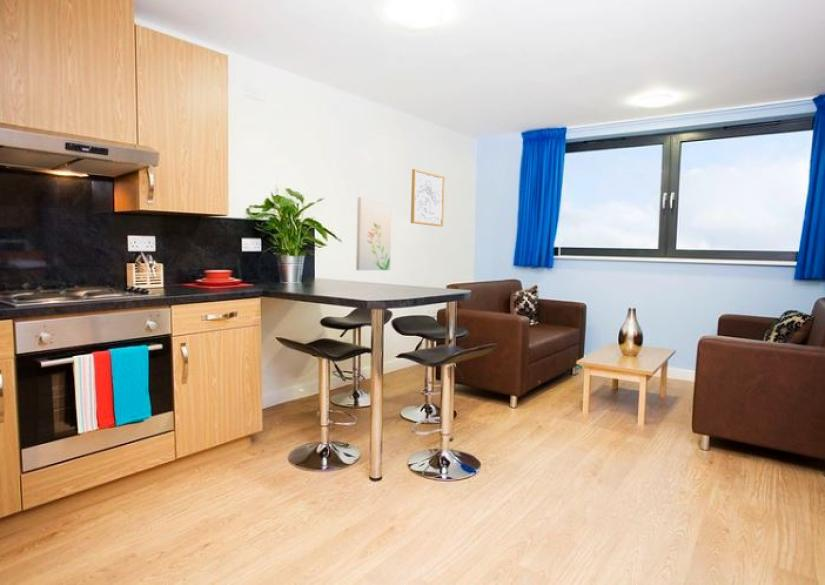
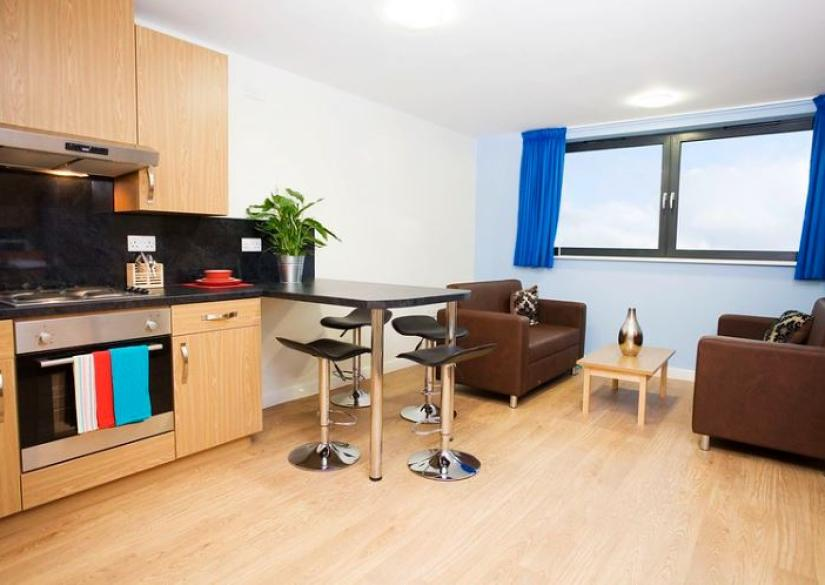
- wall art (428, 199)
- wall art (374, 235)
